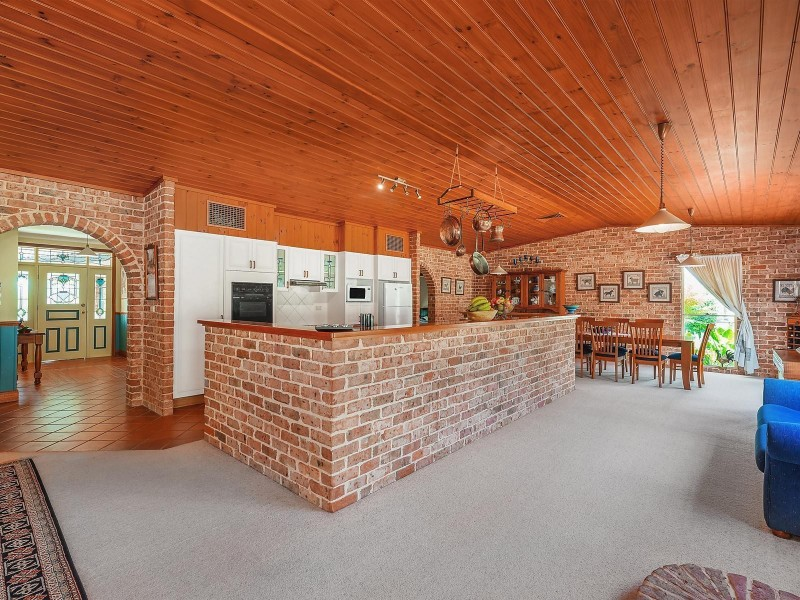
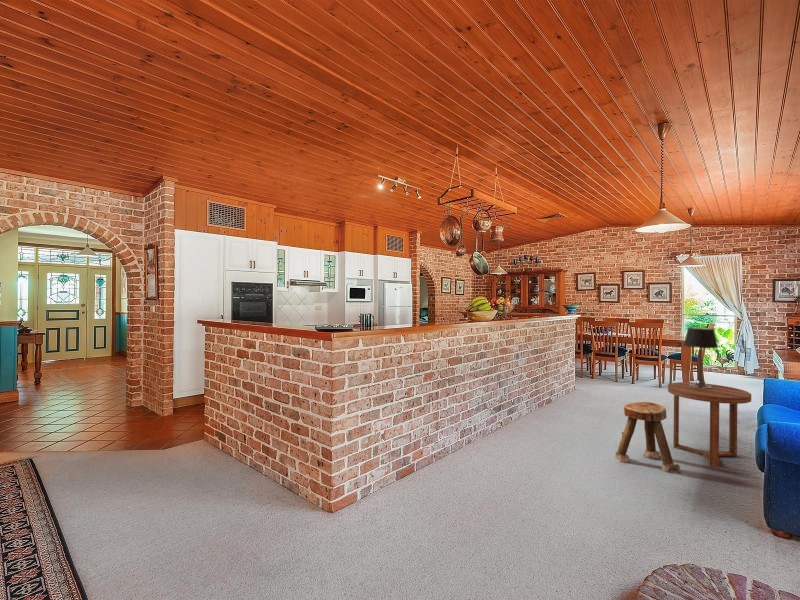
+ stool (645, 433)
+ side table (710, 422)
+ table lamp (700, 357)
